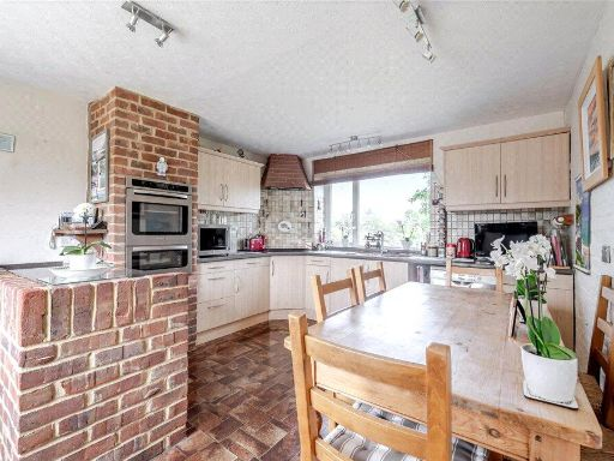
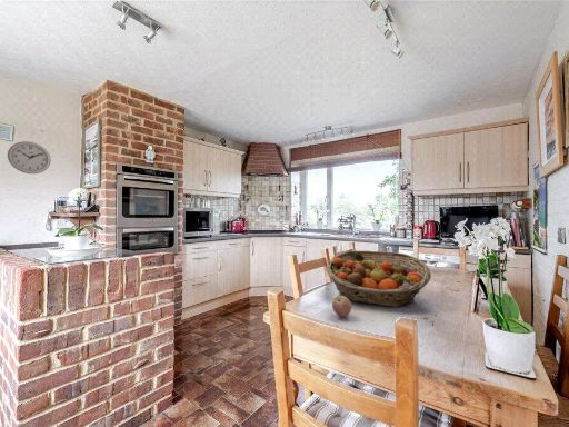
+ fruit basket (375, 275)
+ wall clock (30, 157)
+ apple (341, 306)
